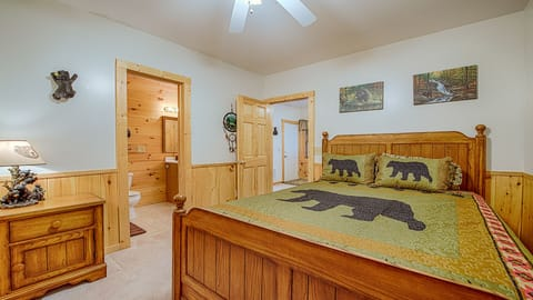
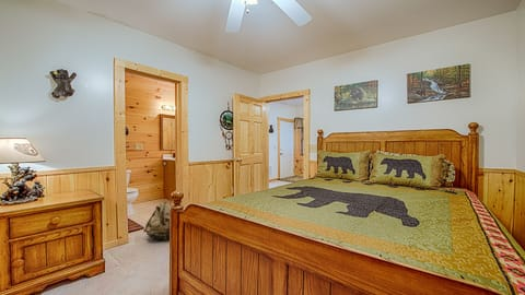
+ backpack (161, 219)
